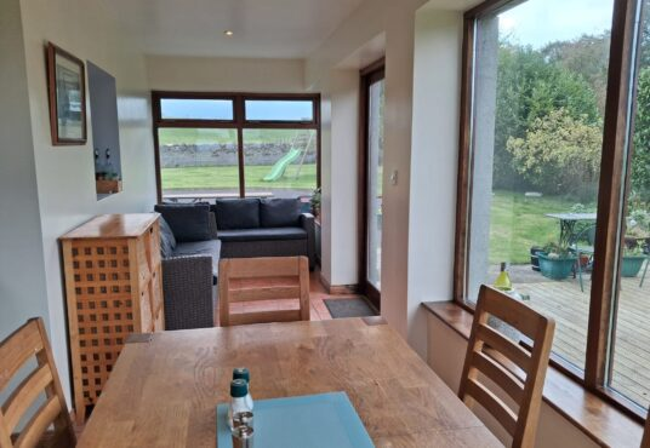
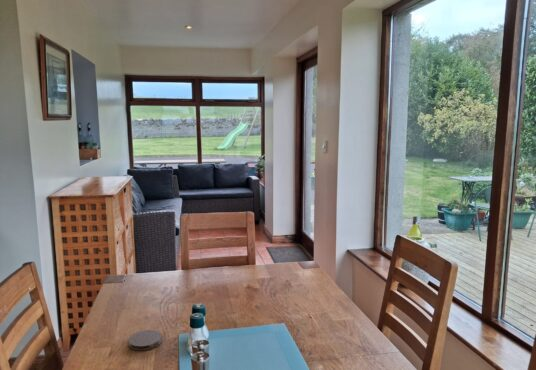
+ coaster (145, 339)
